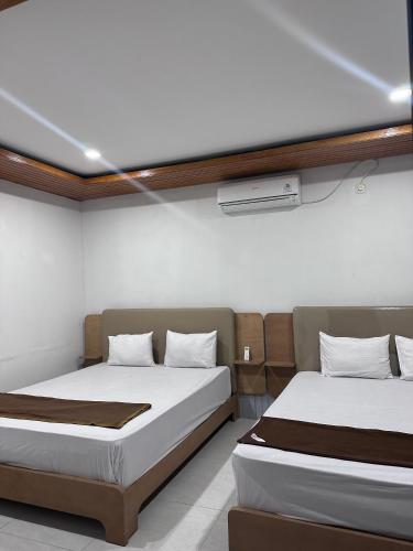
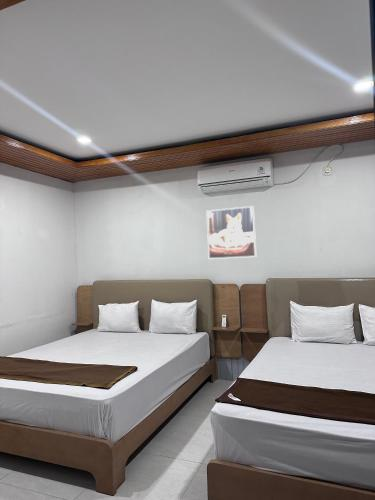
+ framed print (230, 233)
